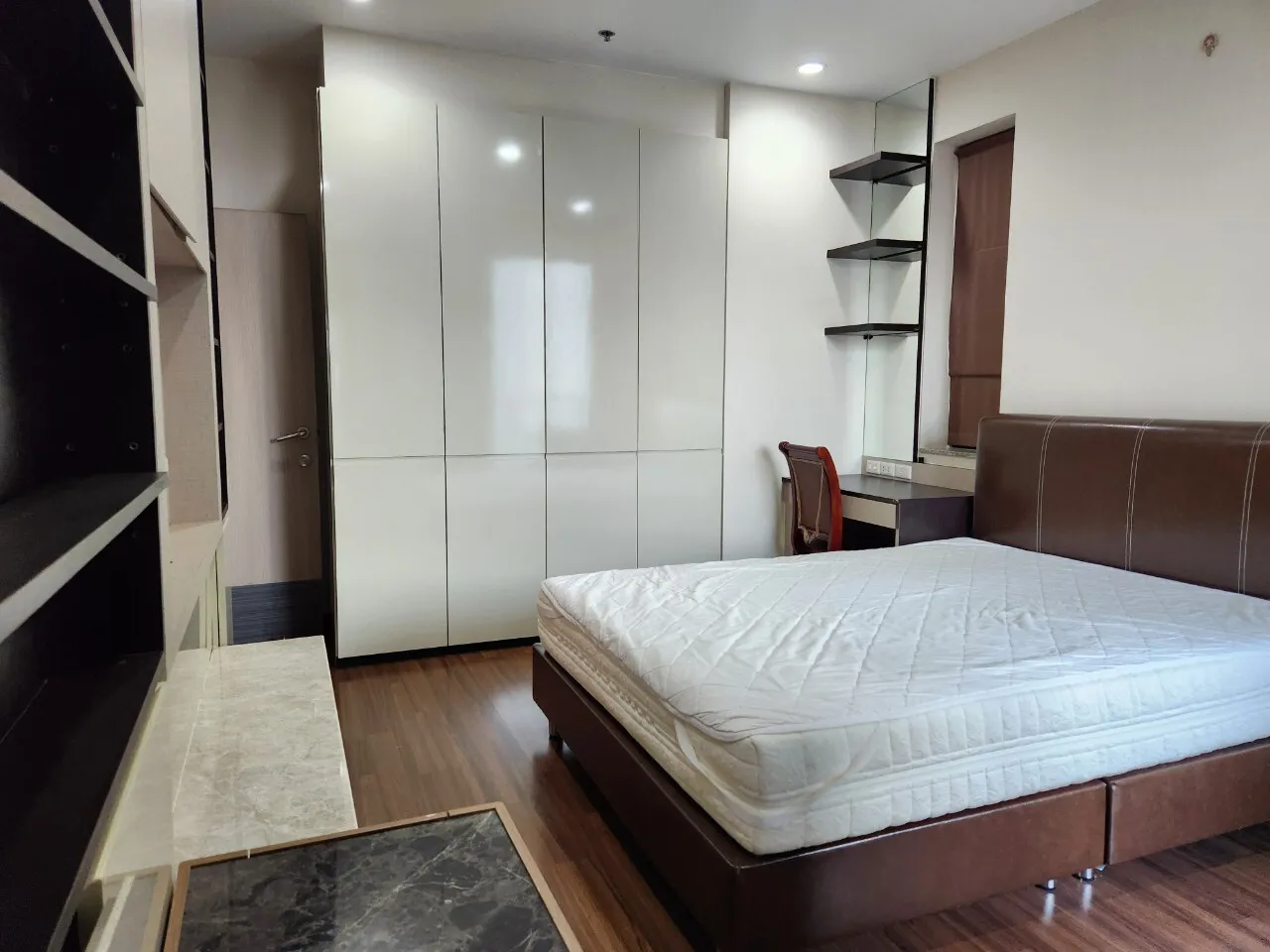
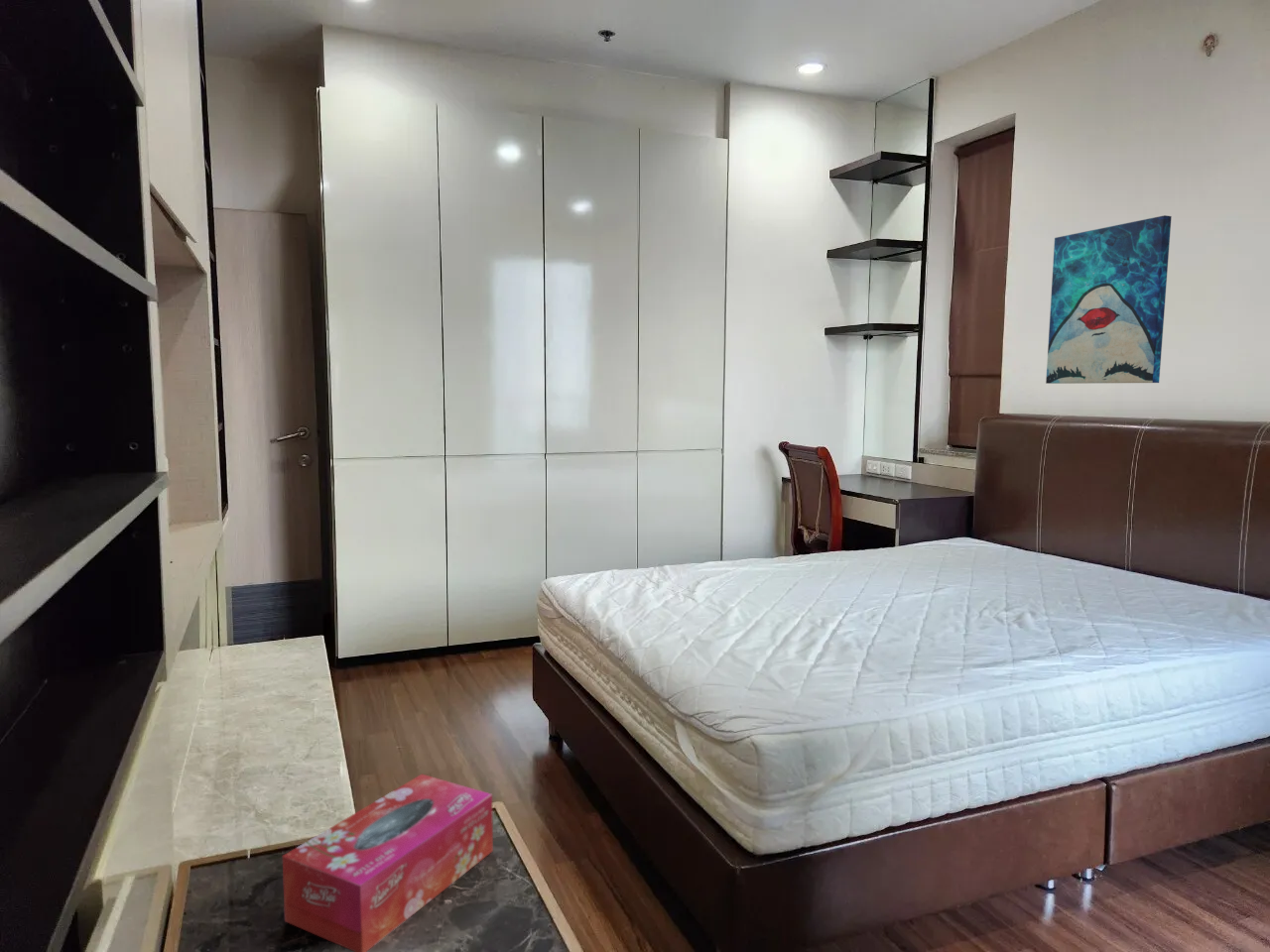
+ tissue box (395, 853)
+ wall art (1103, 305)
